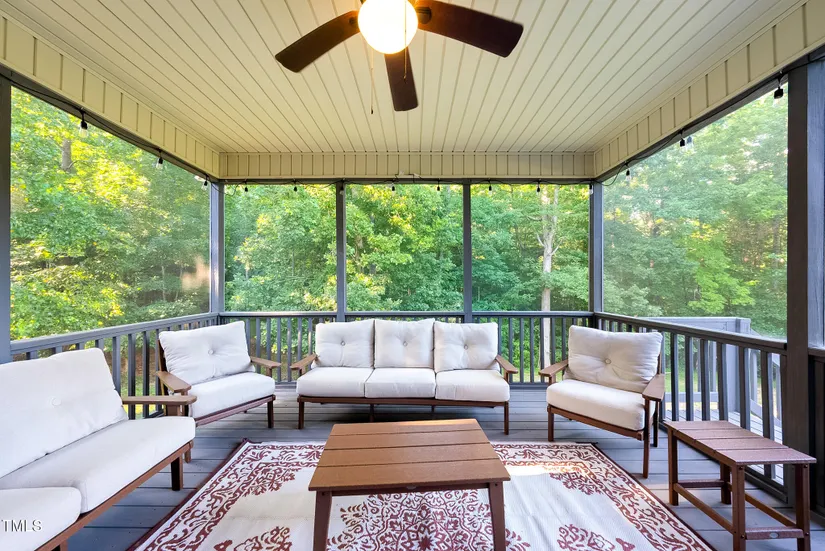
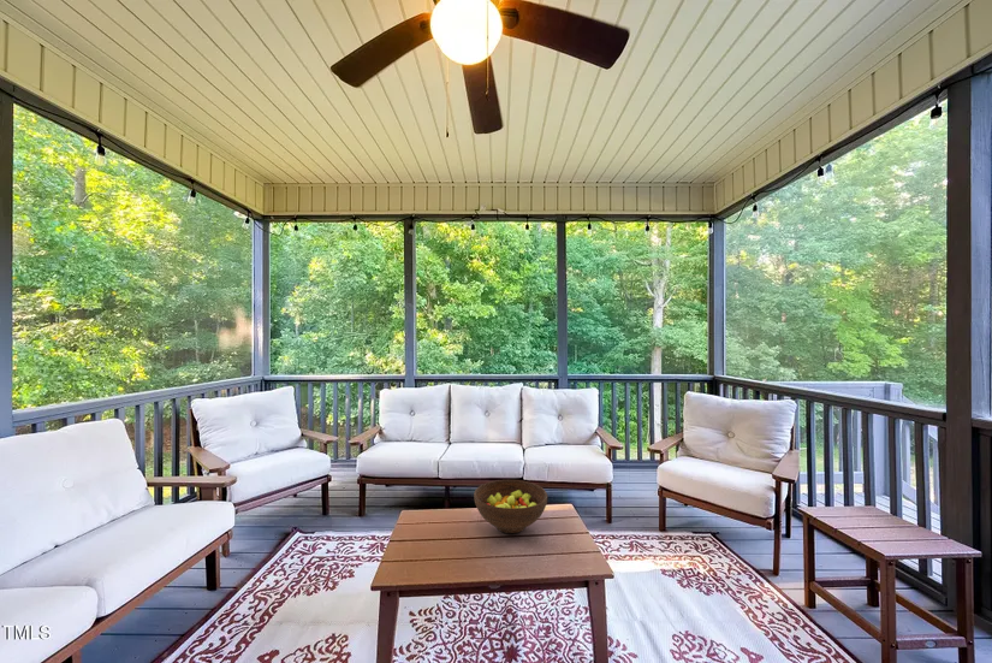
+ fruit bowl (510, 509)
